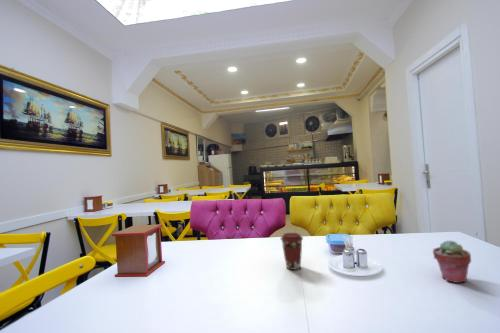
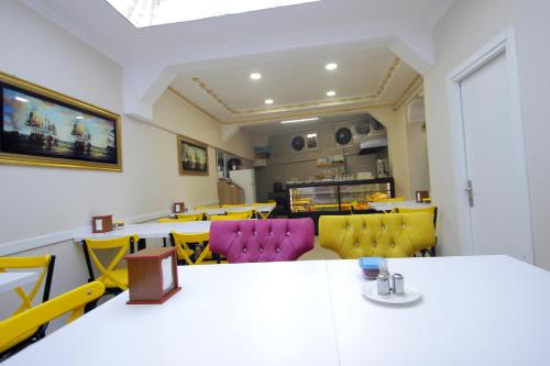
- potted succulent (451, 259)
- coffee cup (292, 250)
